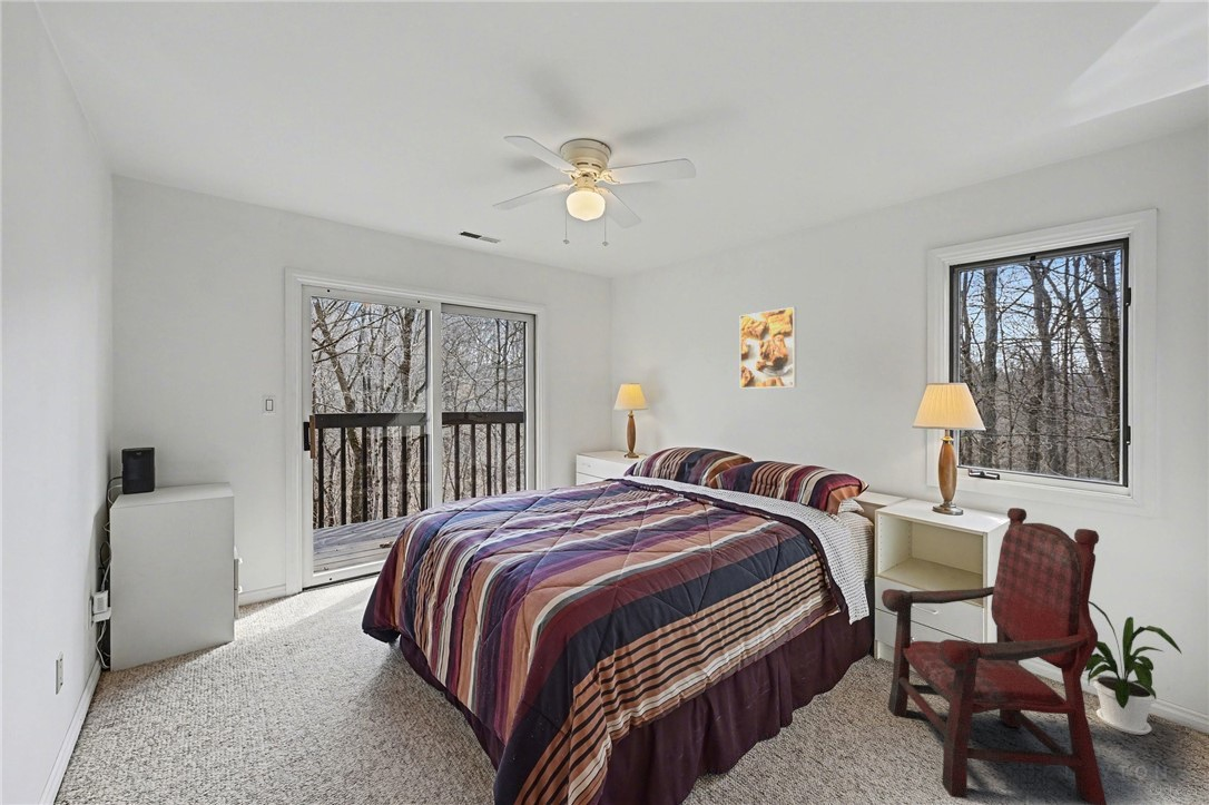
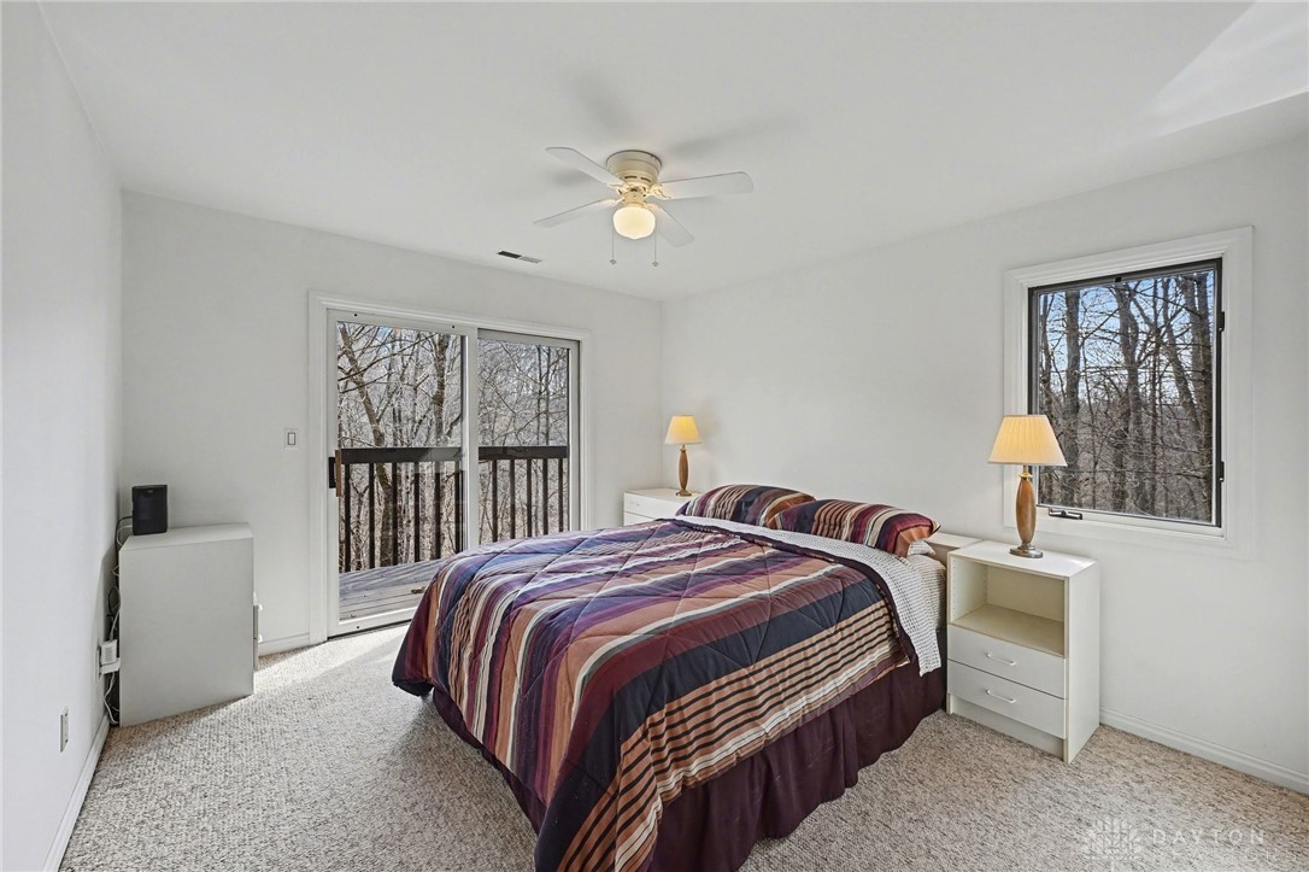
- armchair (982, 642)
- house plant (1117, 665)
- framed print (766, 350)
